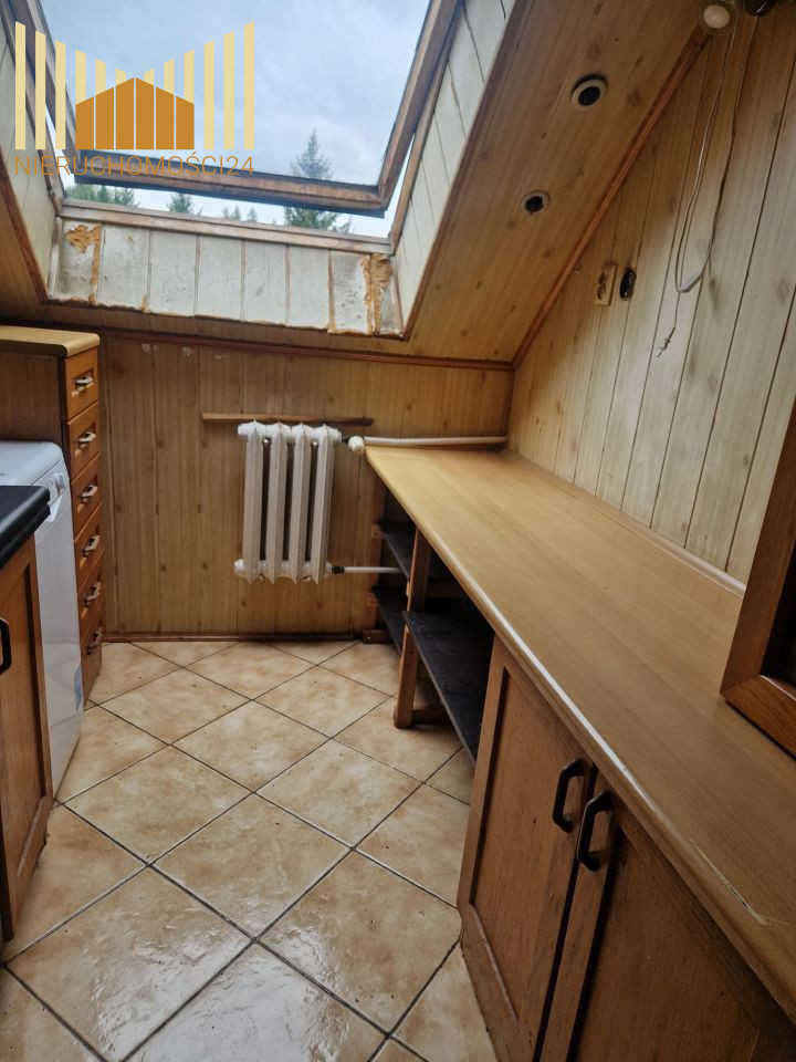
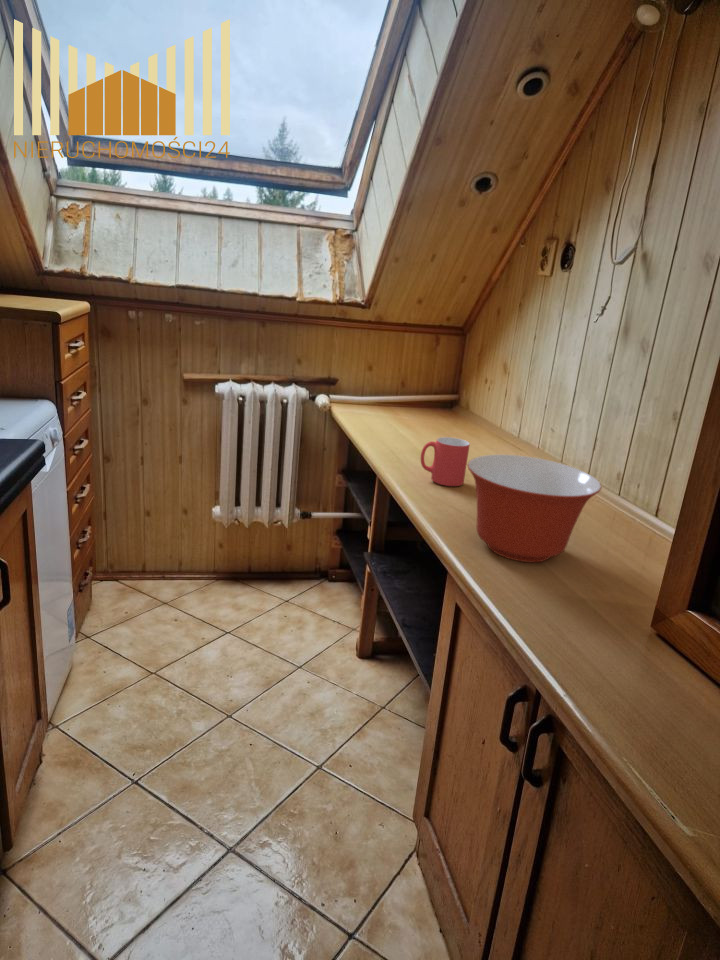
+ mixing bowl (525, 511)
+ mug (443, 461)
